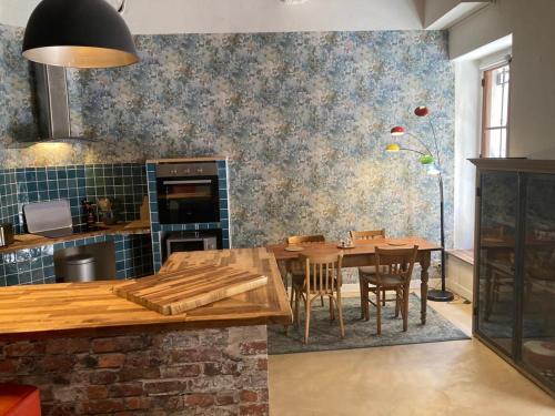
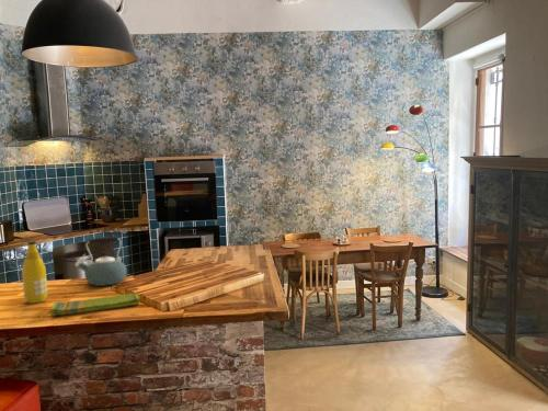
+ bottle (34, 271)
+ dish towel (96, 301)
+ kettle (100, 260)
